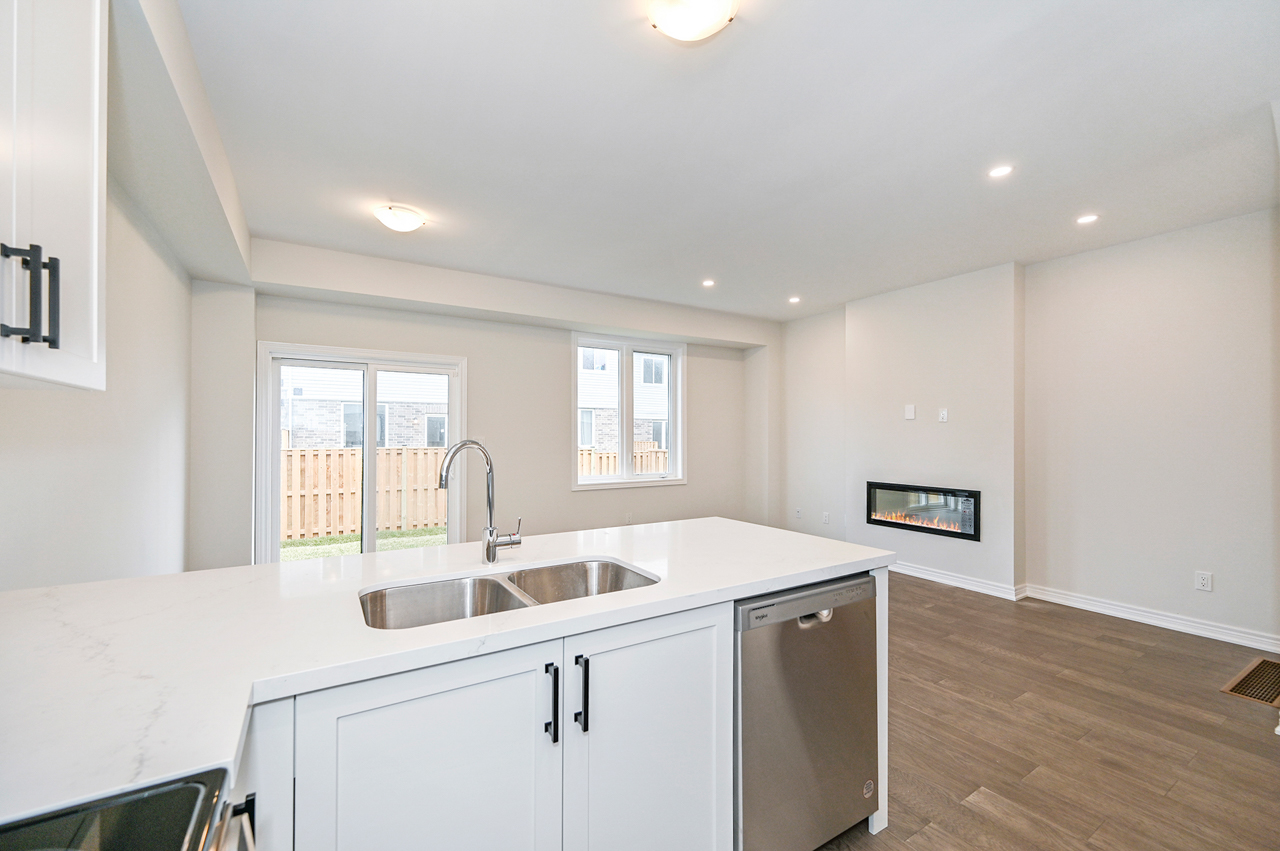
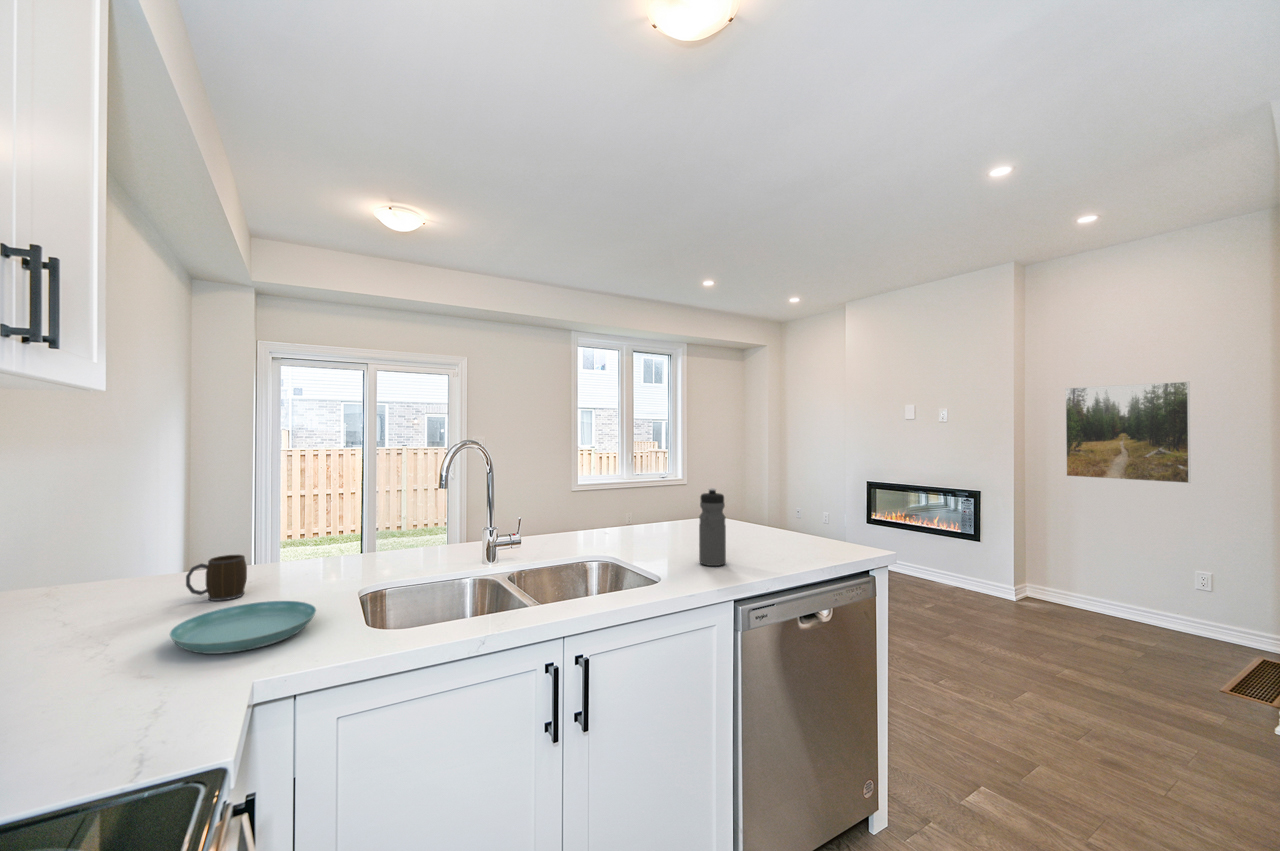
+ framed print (1123, 432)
+ saucer (247, 626)
+ mug (216, 577)
+ water bottle (712, 525)
